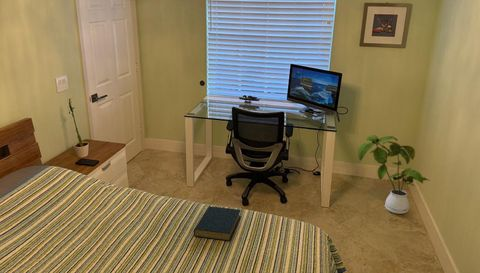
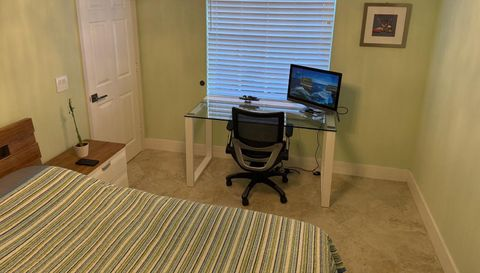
- house plant (388, 174)
- hardback book (218, 222)
